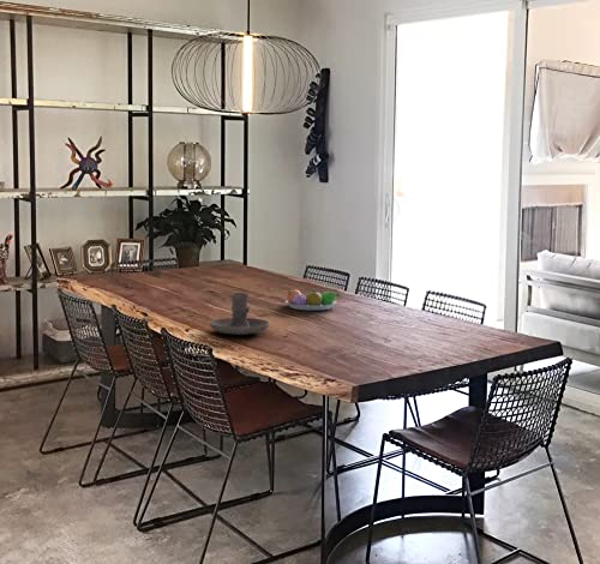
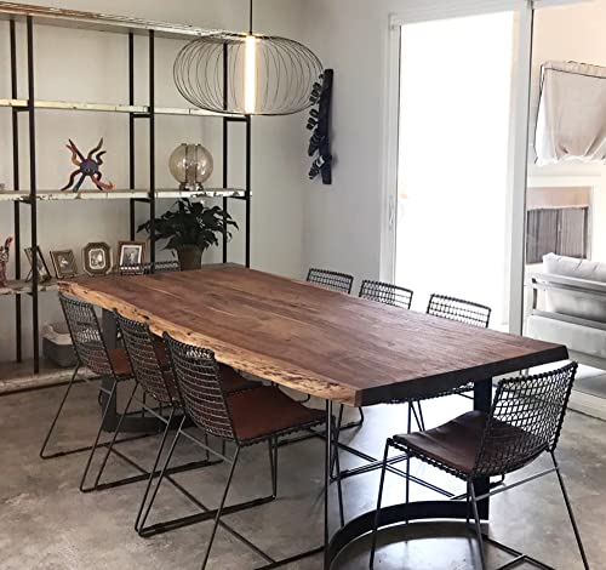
- fruit bowl (312, 296)
- candle holder (240, 312)
